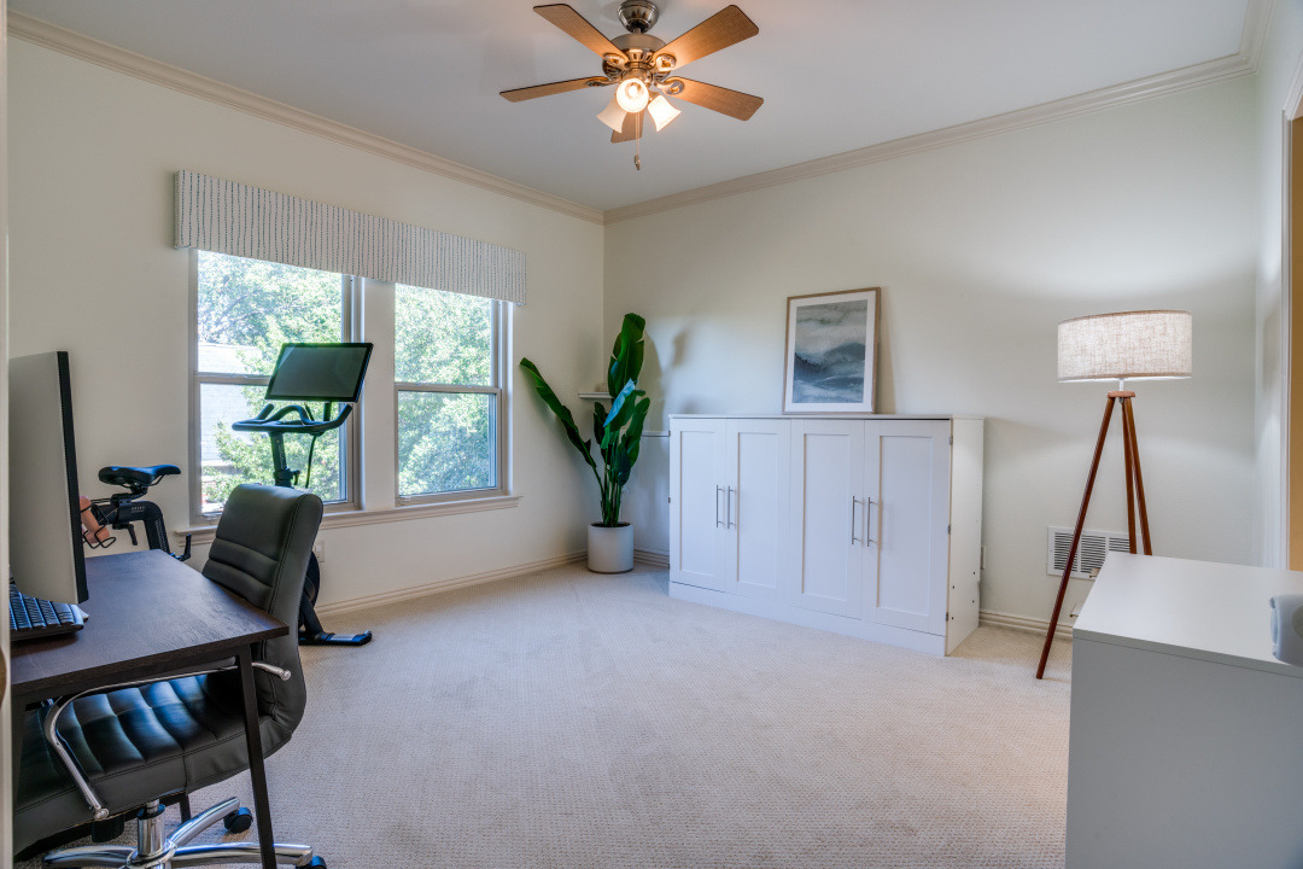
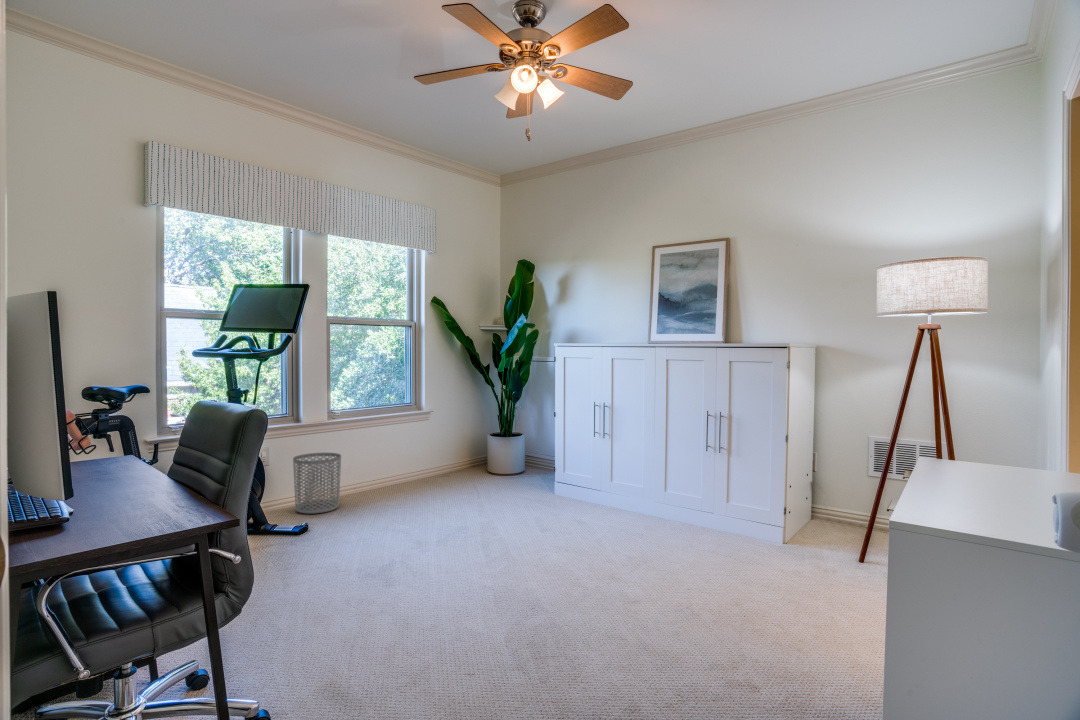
+ waste bin (316, 482)
